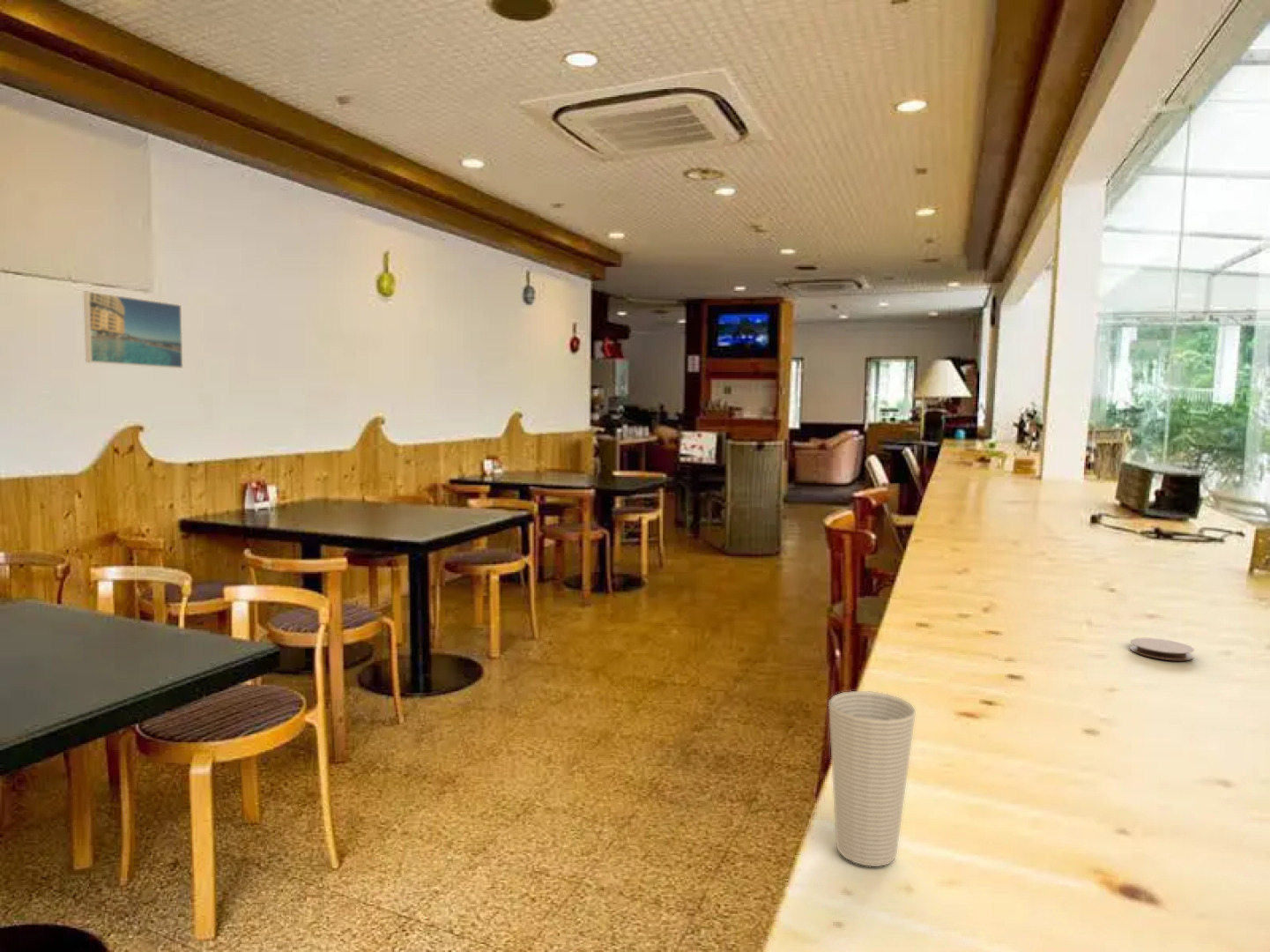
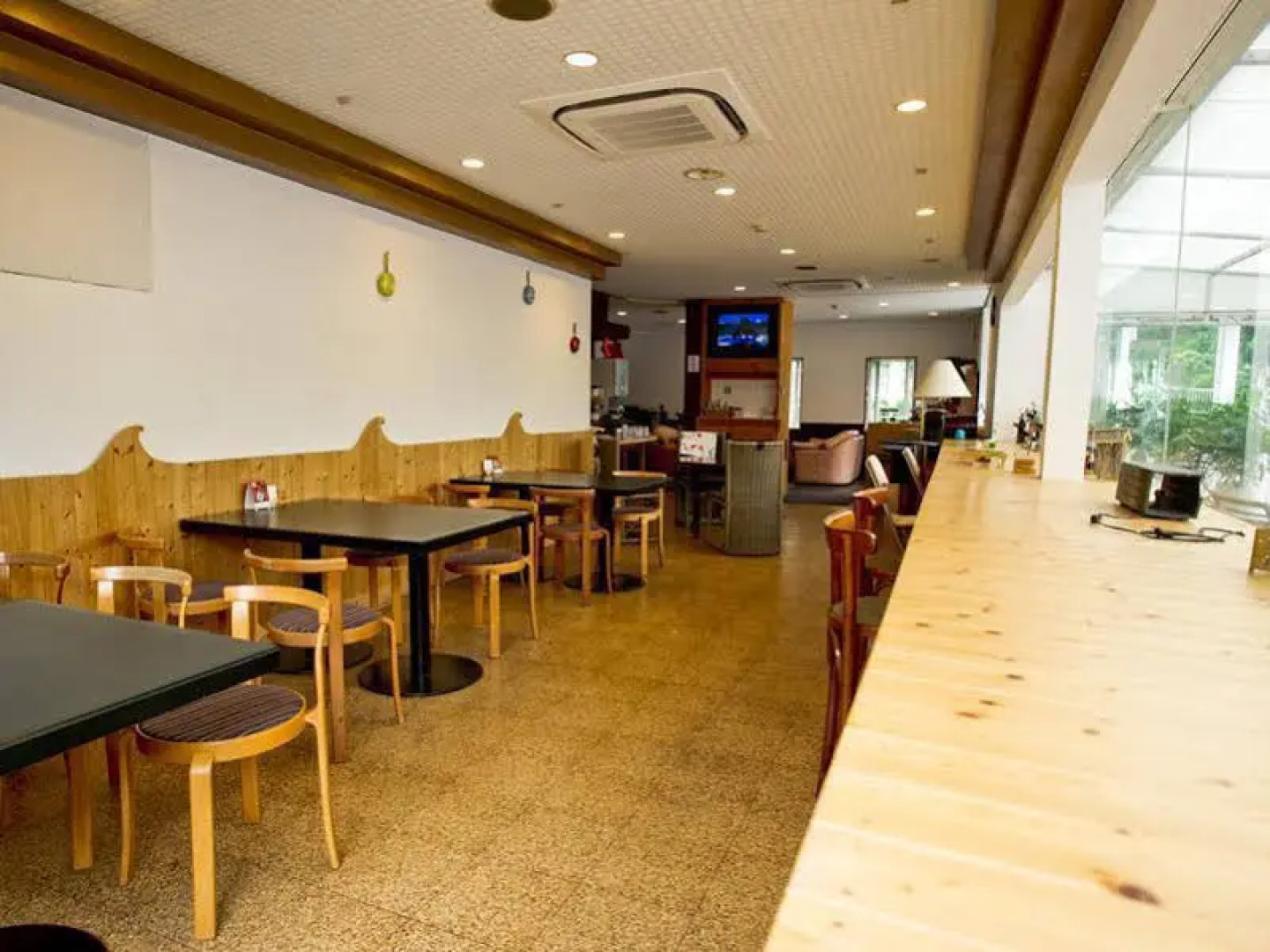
- coaster (1161, 649)
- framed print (136, 331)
- cup (868, 778)
